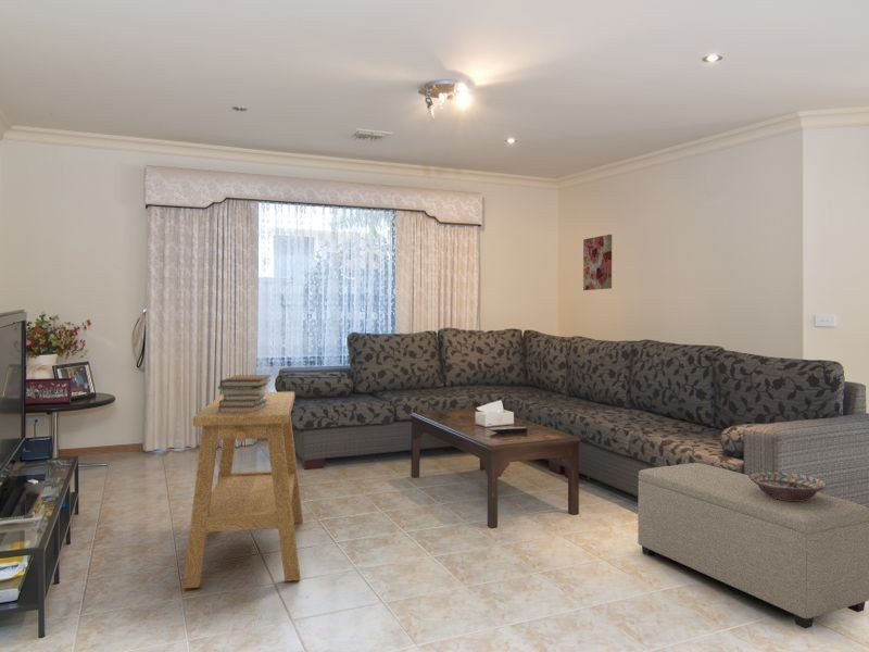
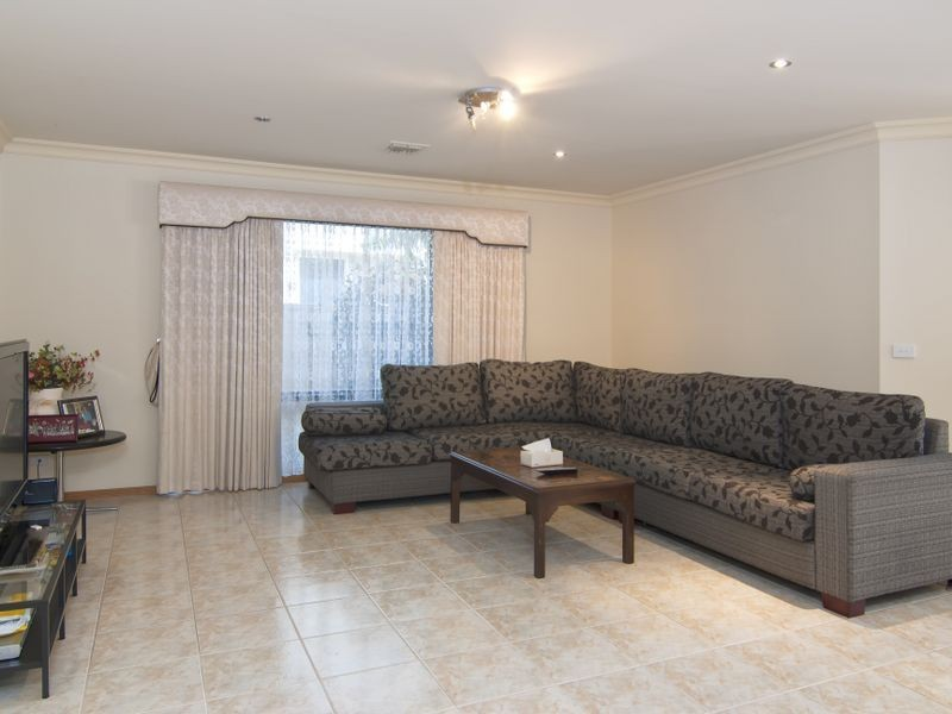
- ottoman (741, 530)
- side table (251, 476)
- decorative bowl (786, 487)
- wall art (596, 263)
- book stack (245, 392)
